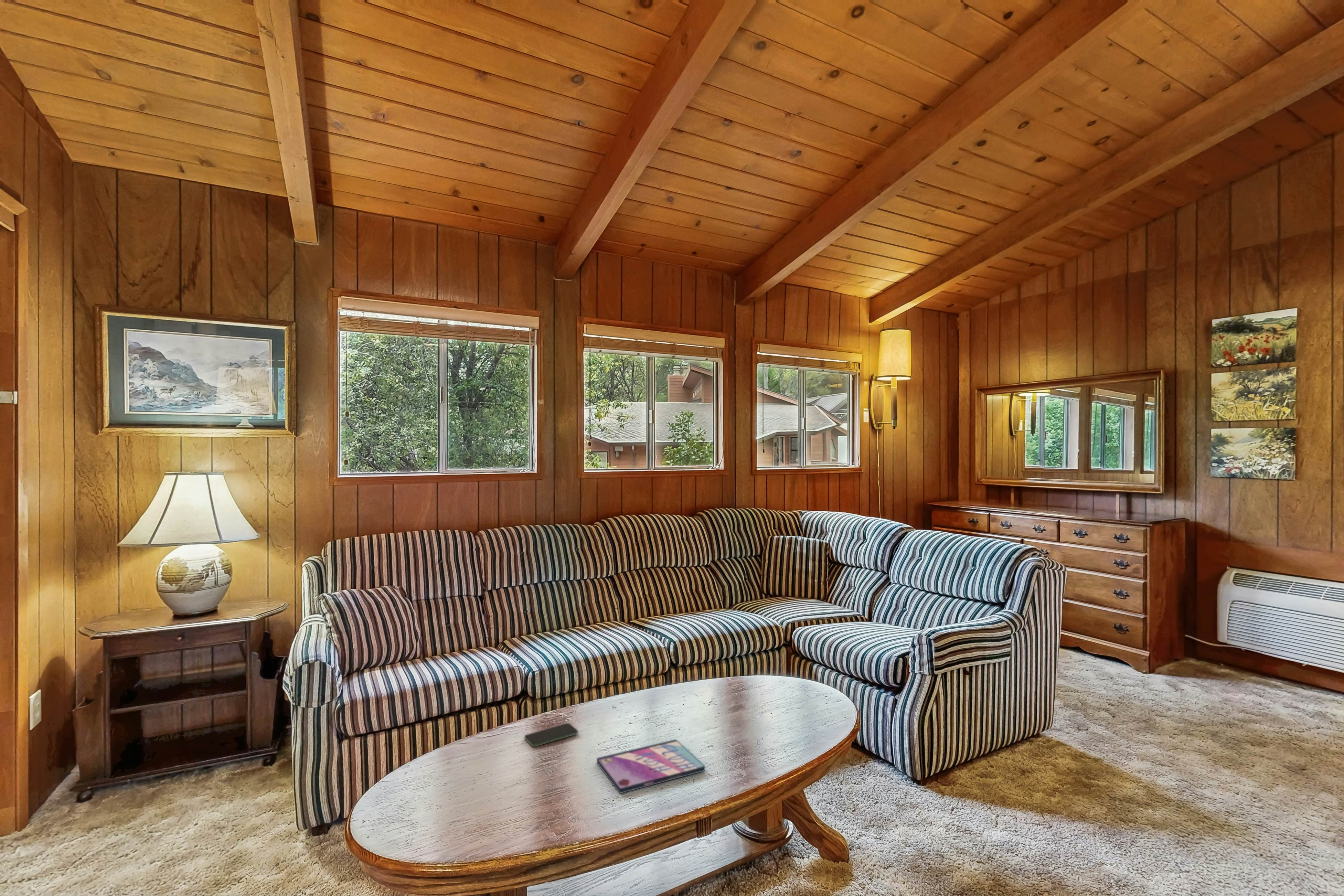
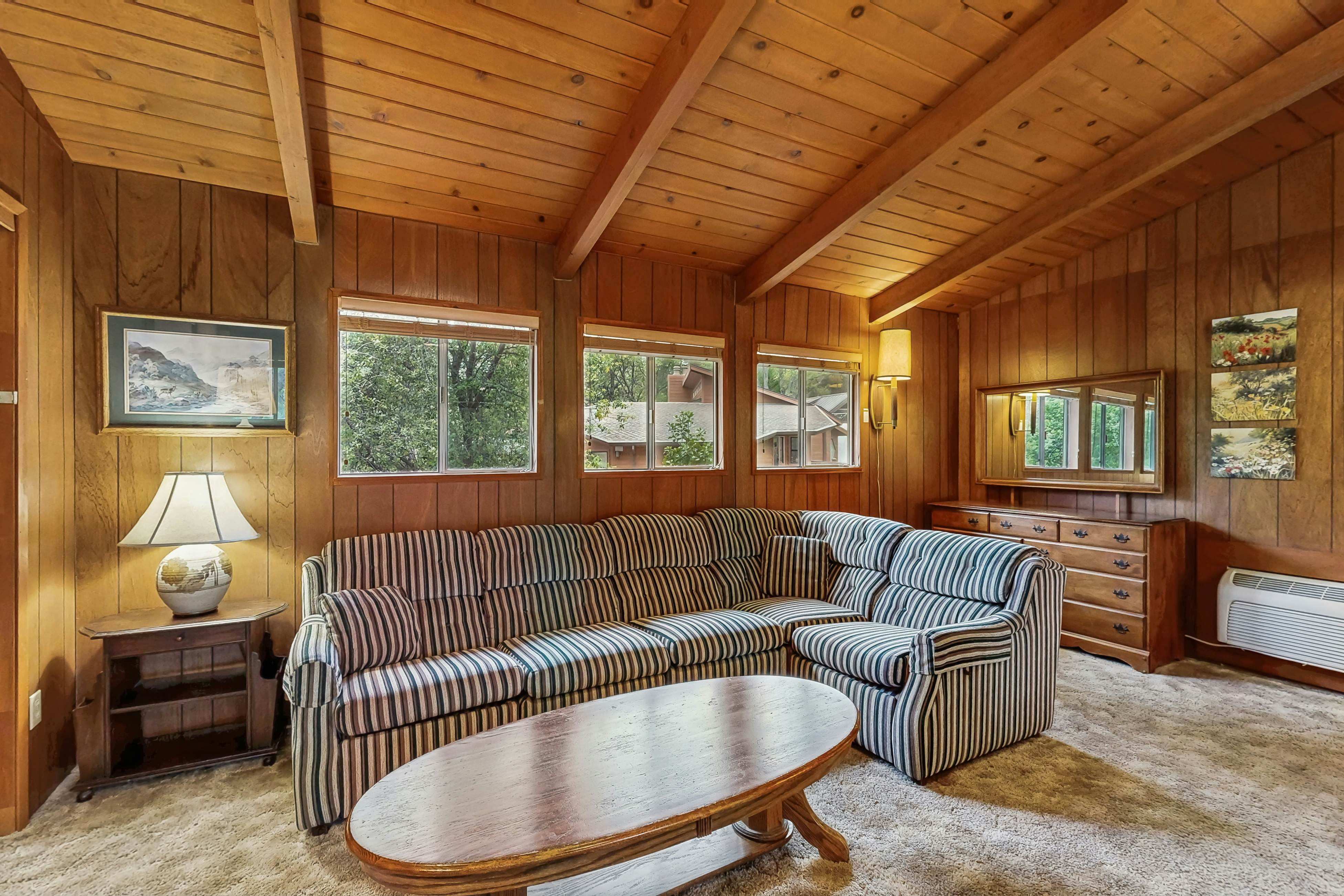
- video game case (650, 764)
- smartphone (551, 734)
